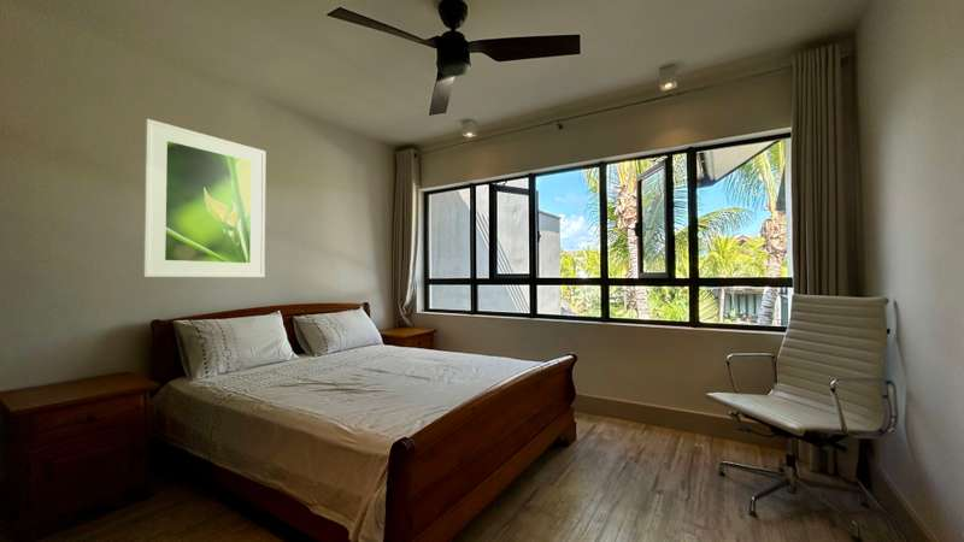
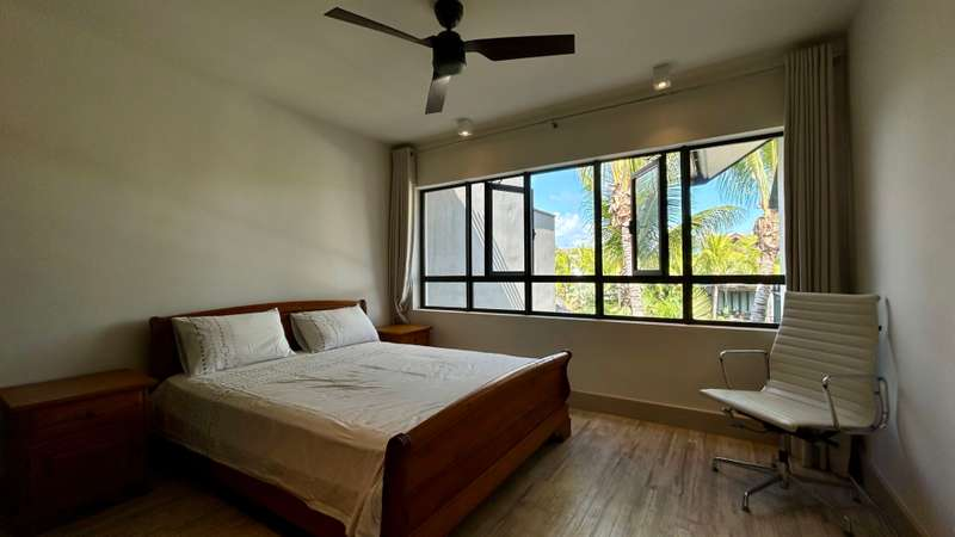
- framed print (211, 206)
